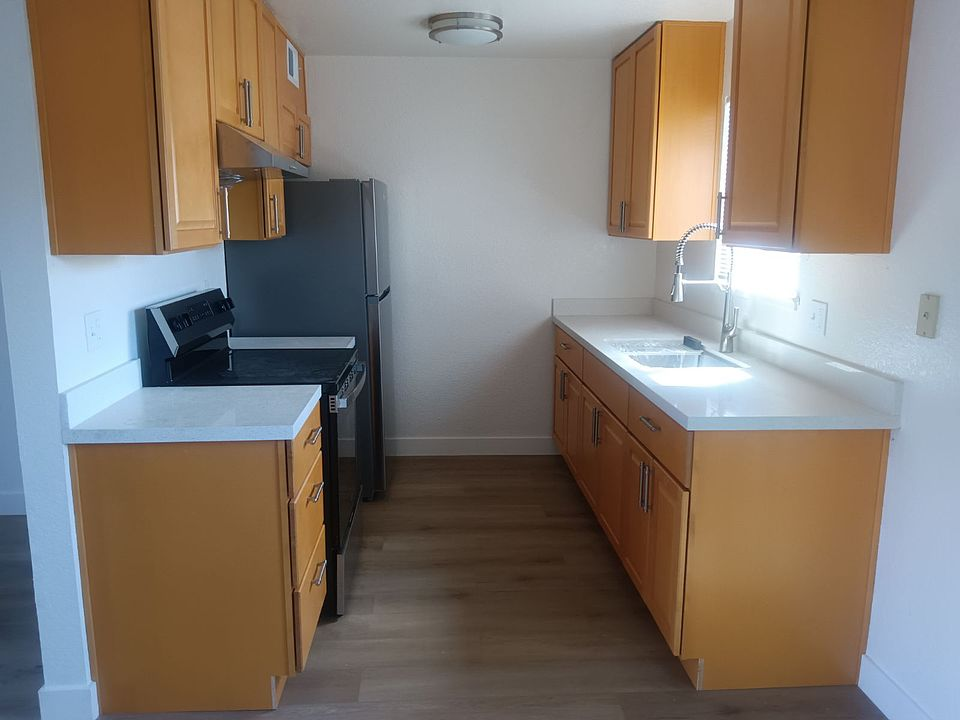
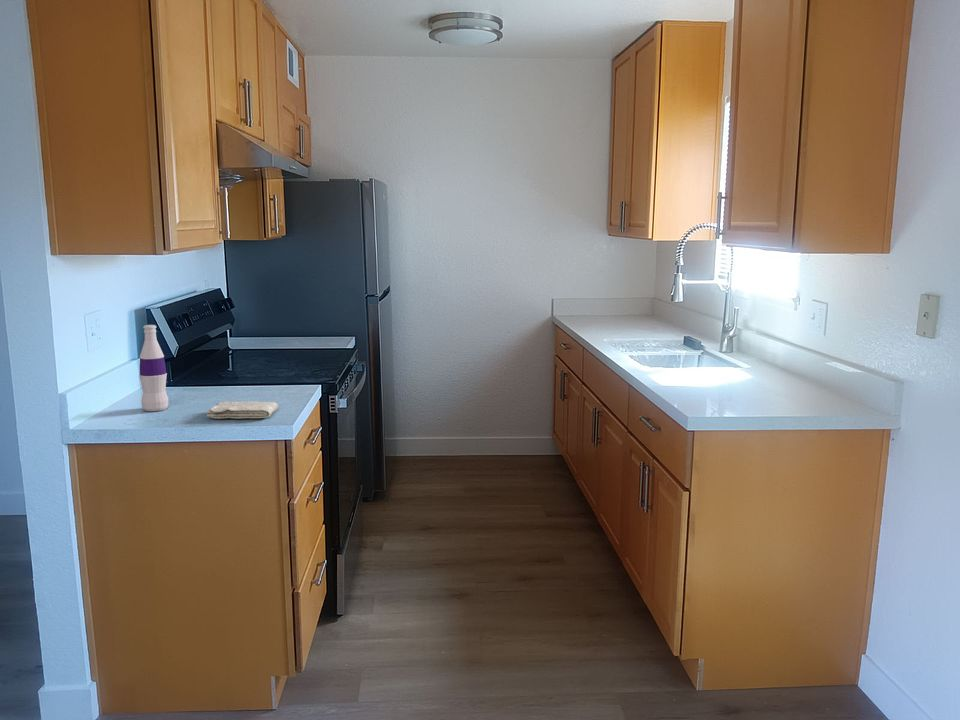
+ washcloth (243, 409)
+ bottle (152, 367)
